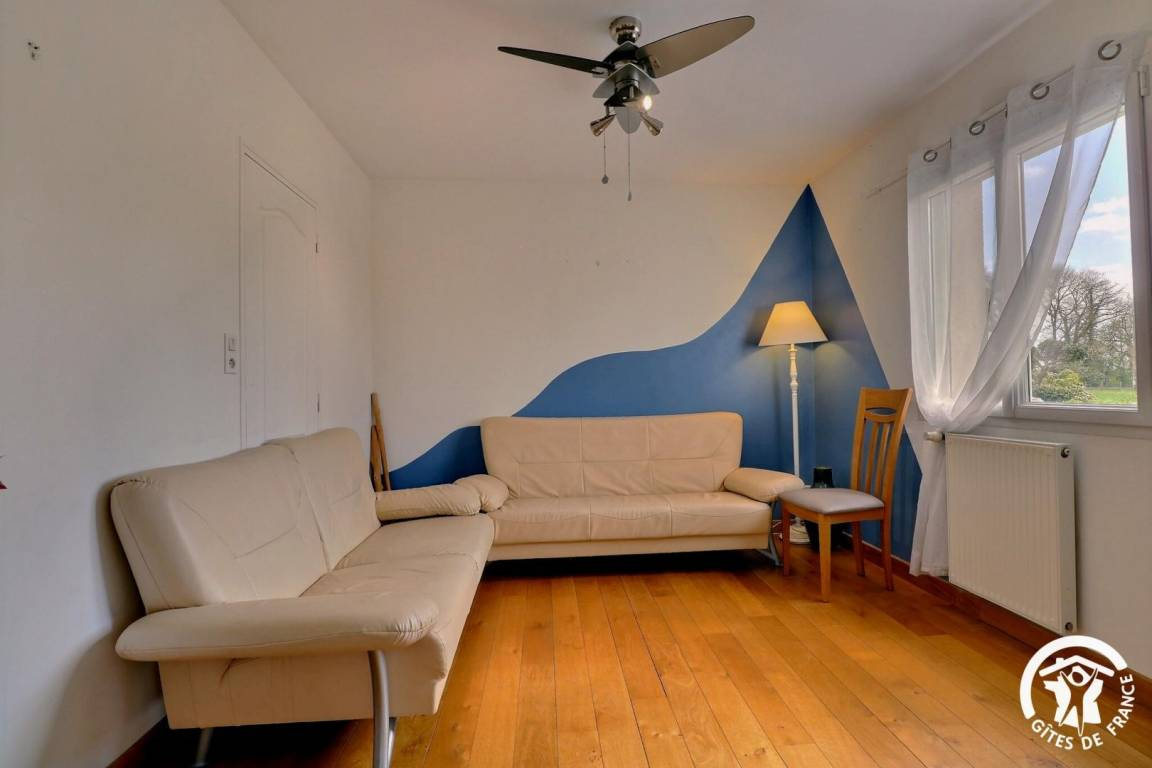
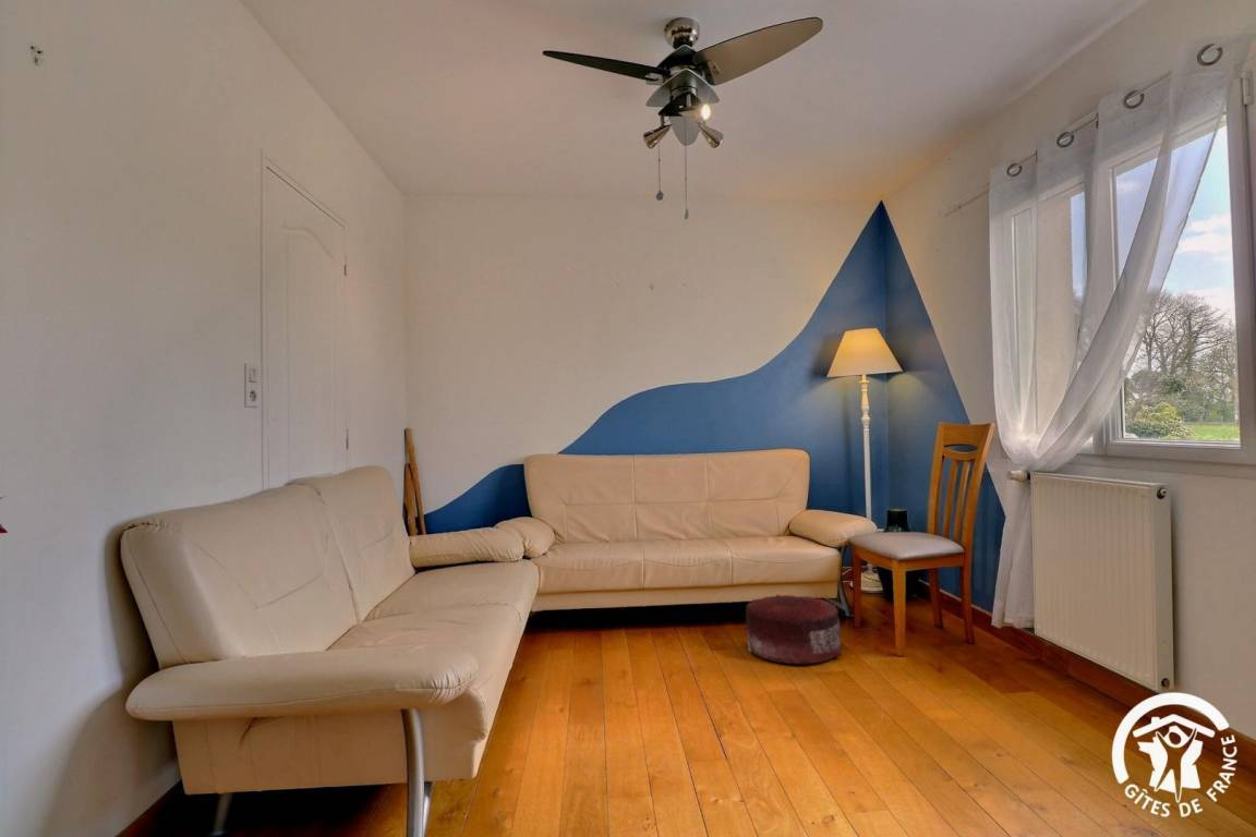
+ pouf (793, 624)
